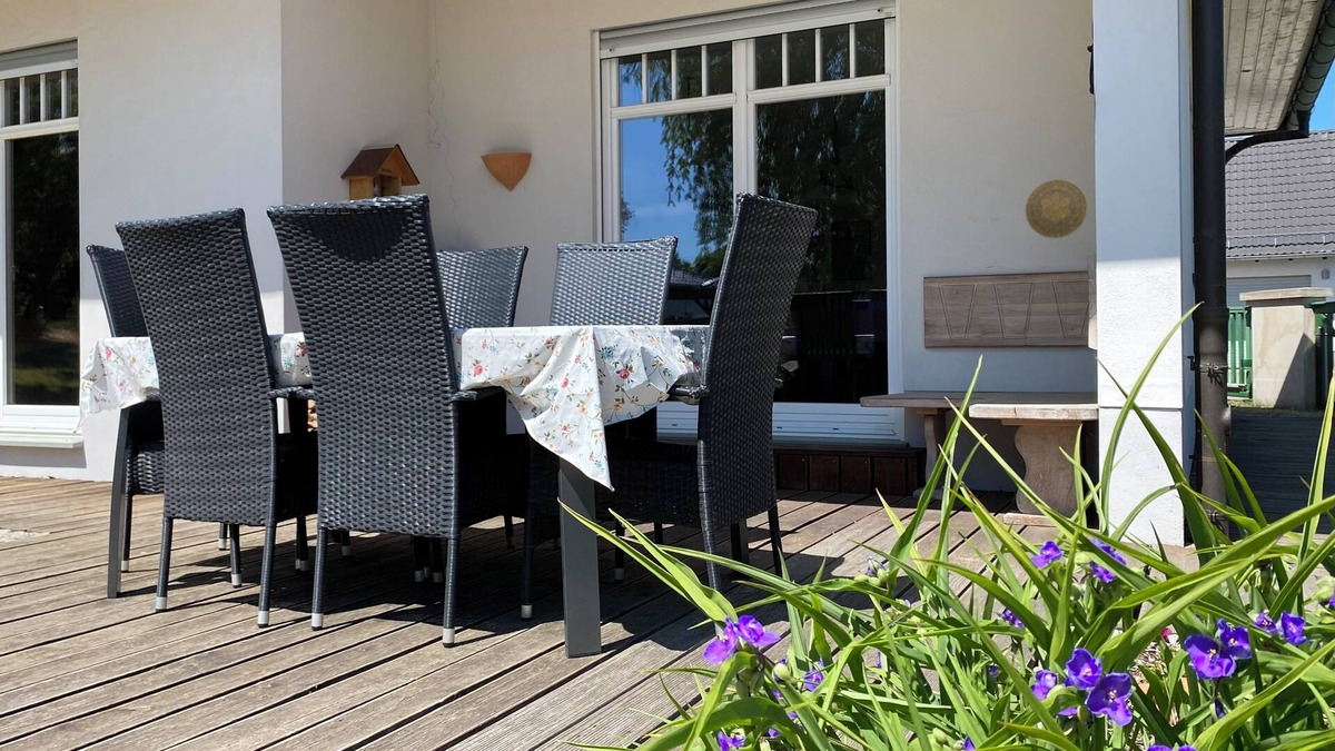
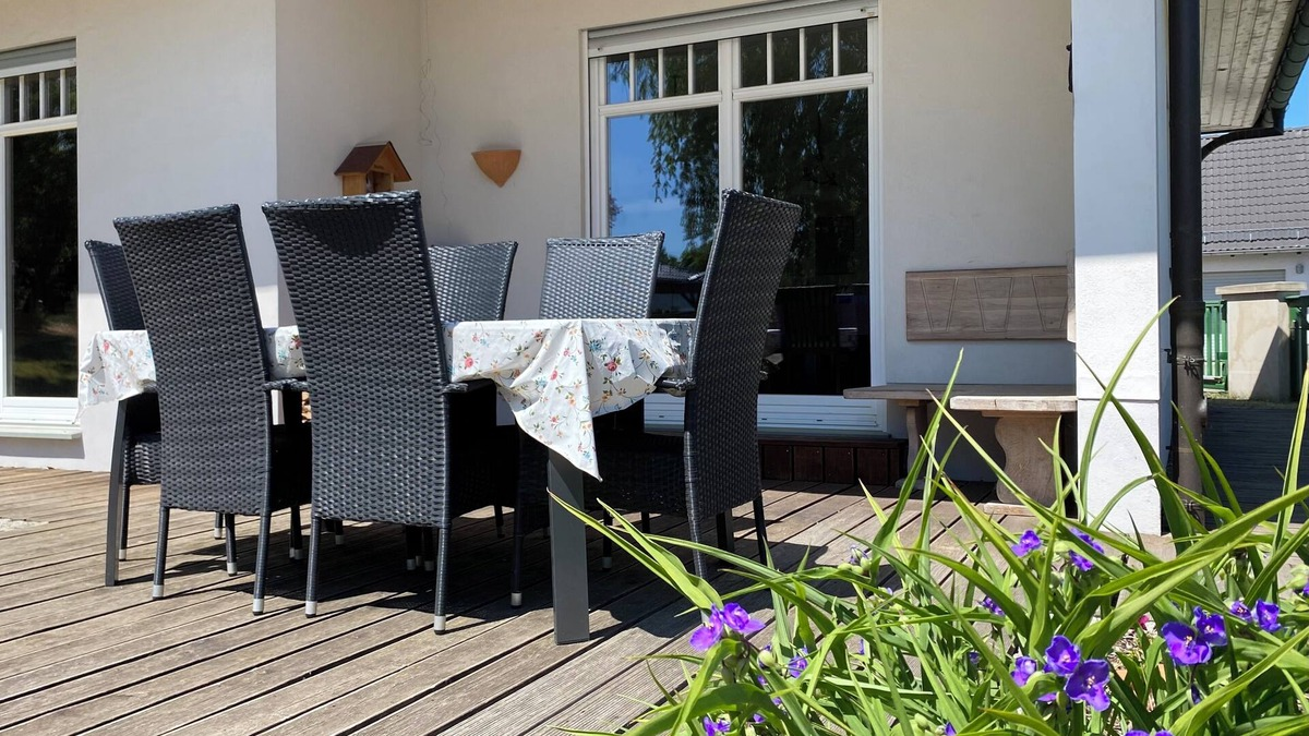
- decorative plate (1056, 208)
